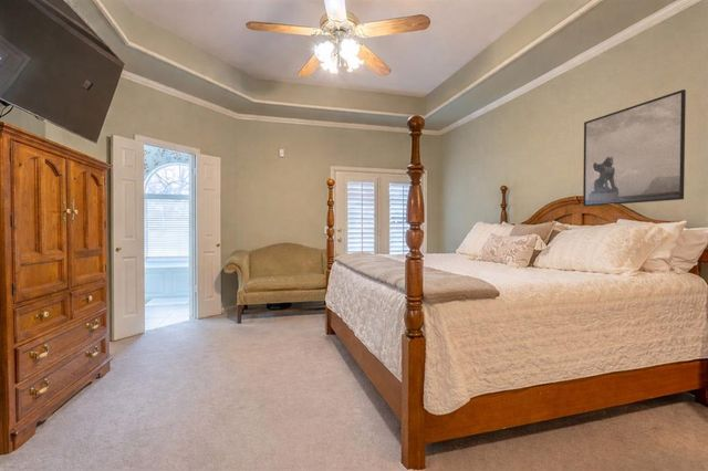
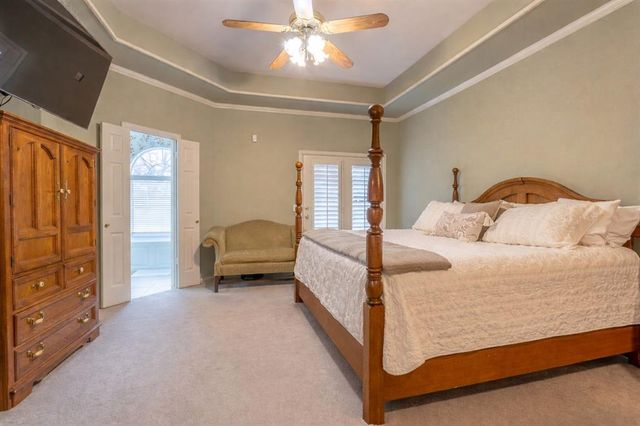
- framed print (627, 155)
